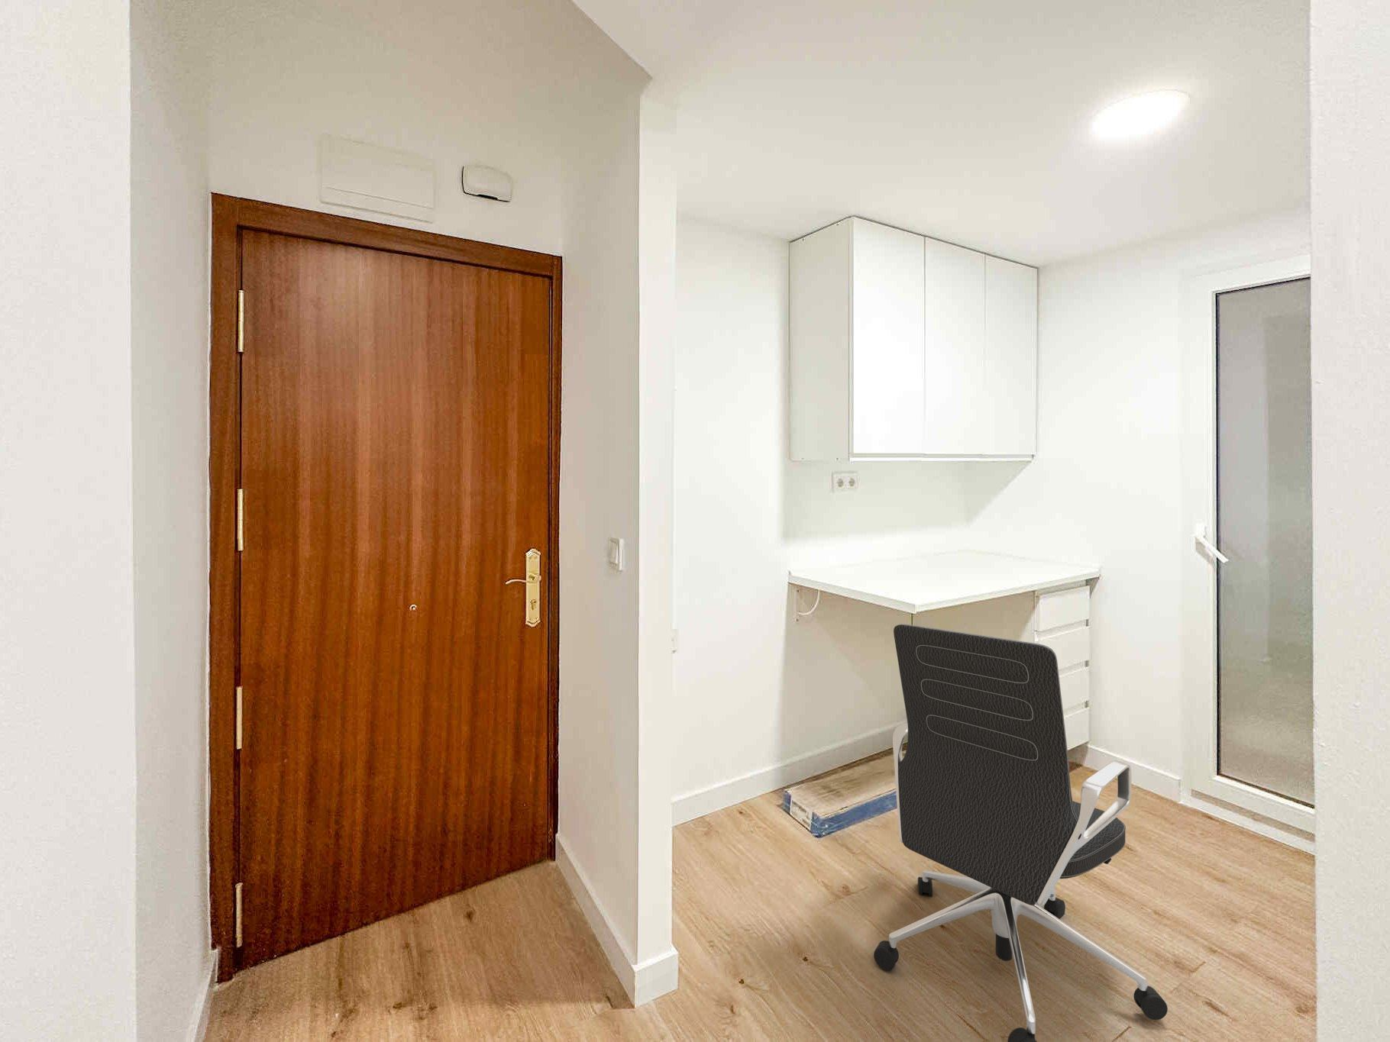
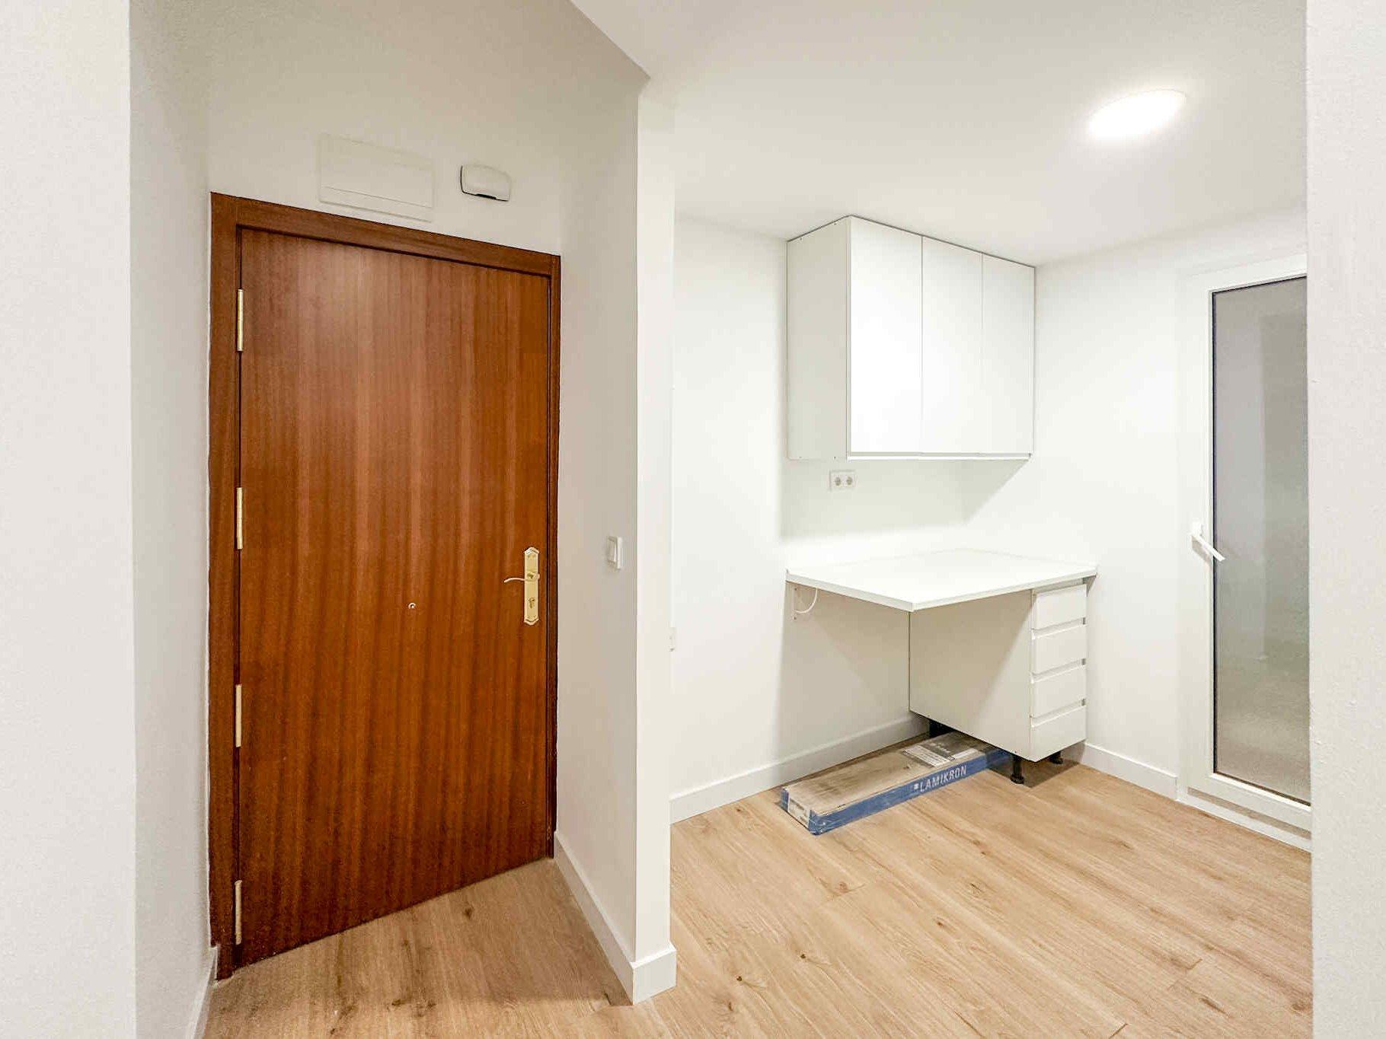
- office chair (1009, 791)
